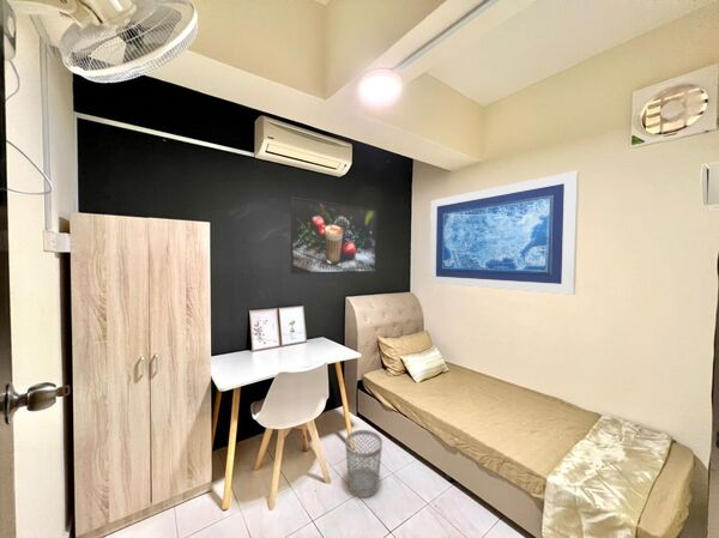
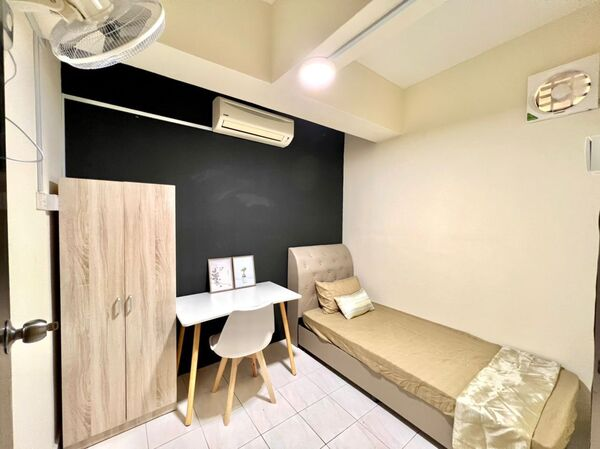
- wastebasket (363, 463)
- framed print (338, 238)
- wall art (489, 238)
